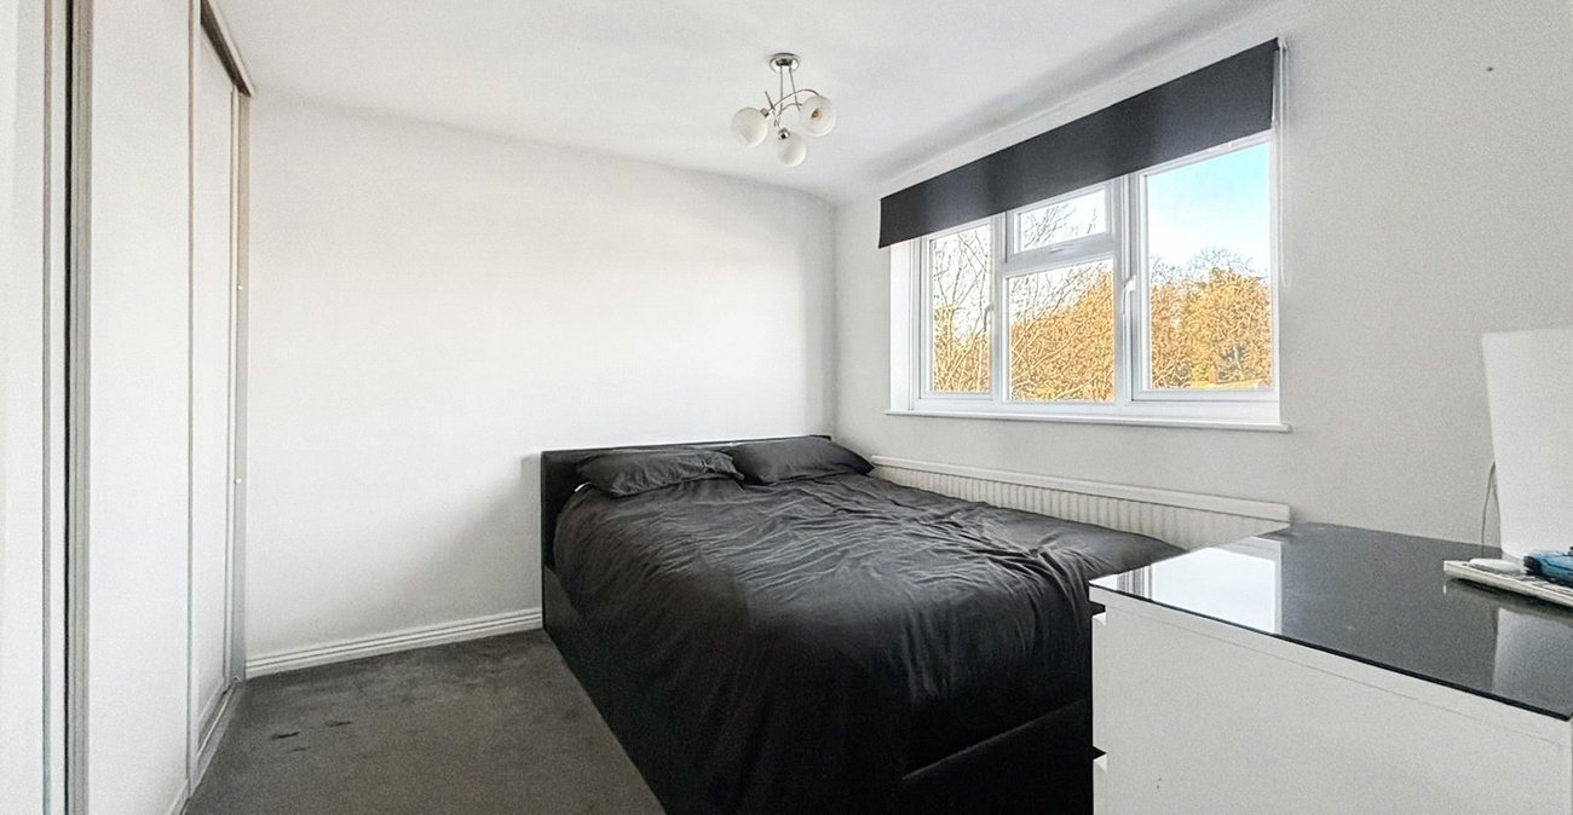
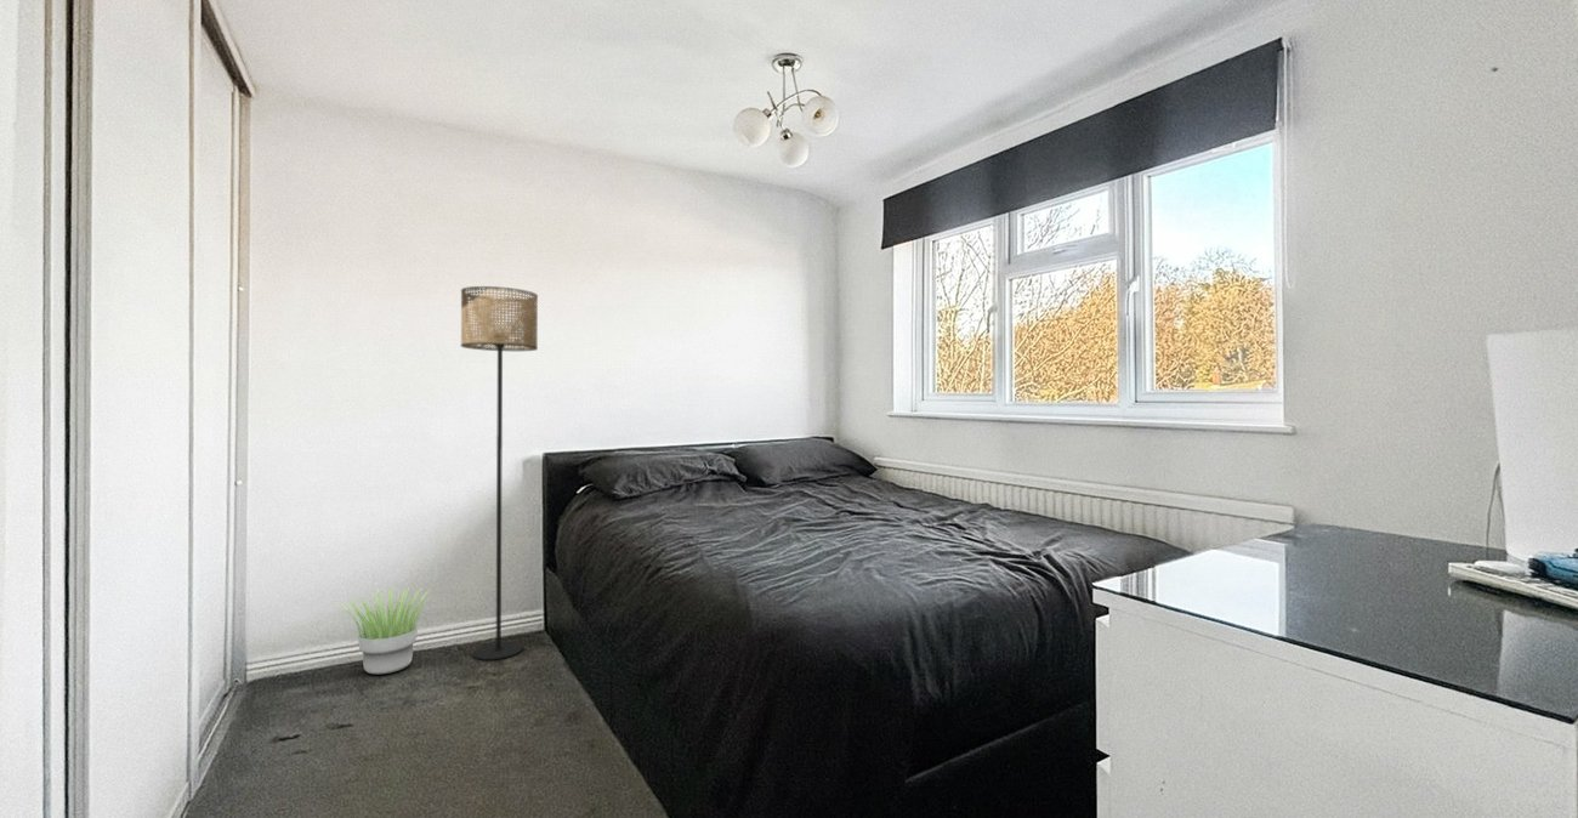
+ floor lamp (499, 471)
+ potted plant (387, 632)
